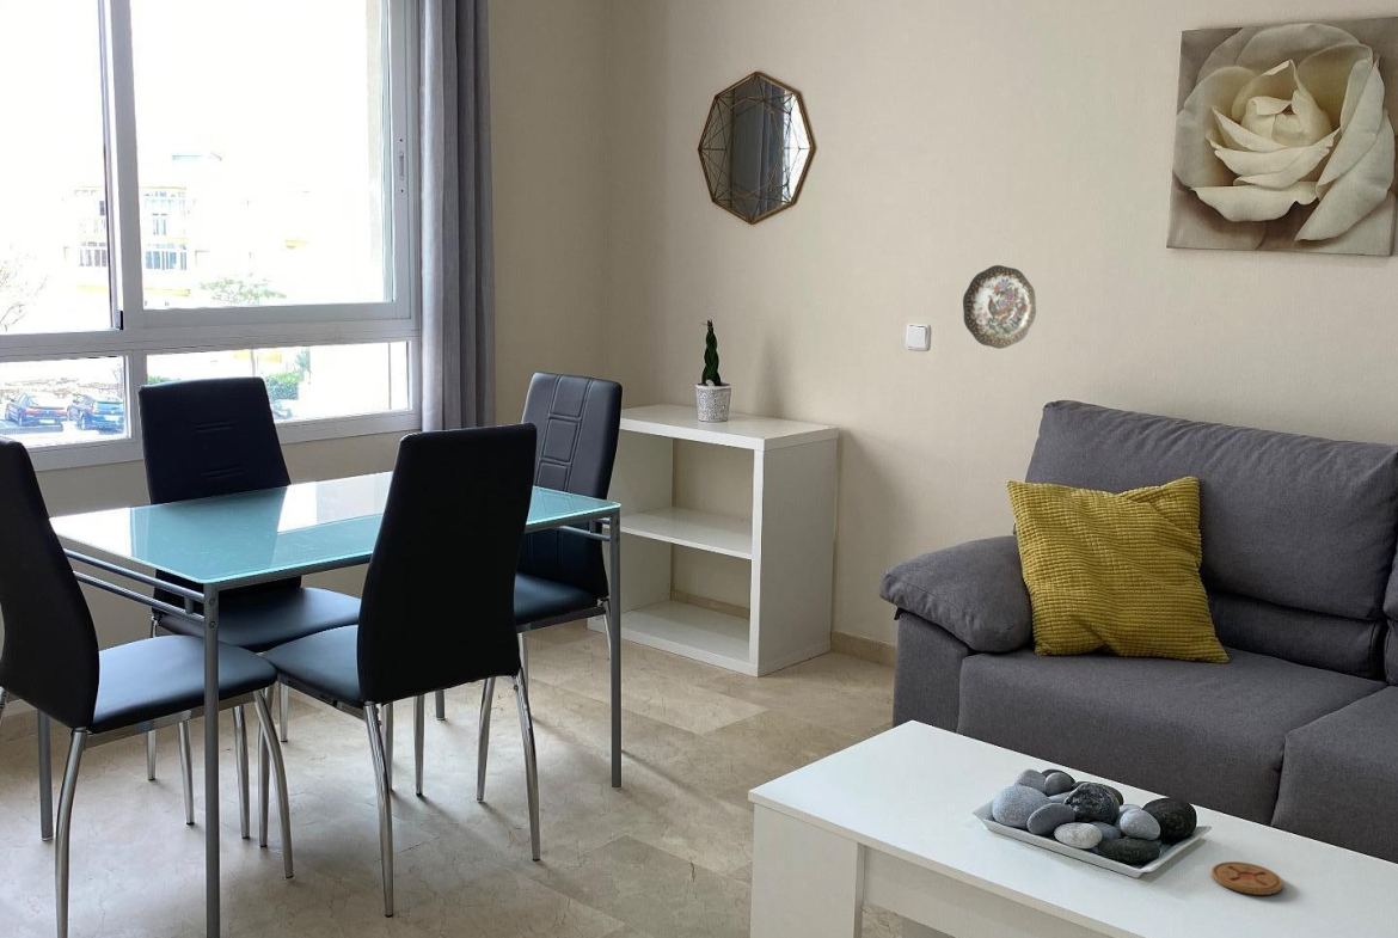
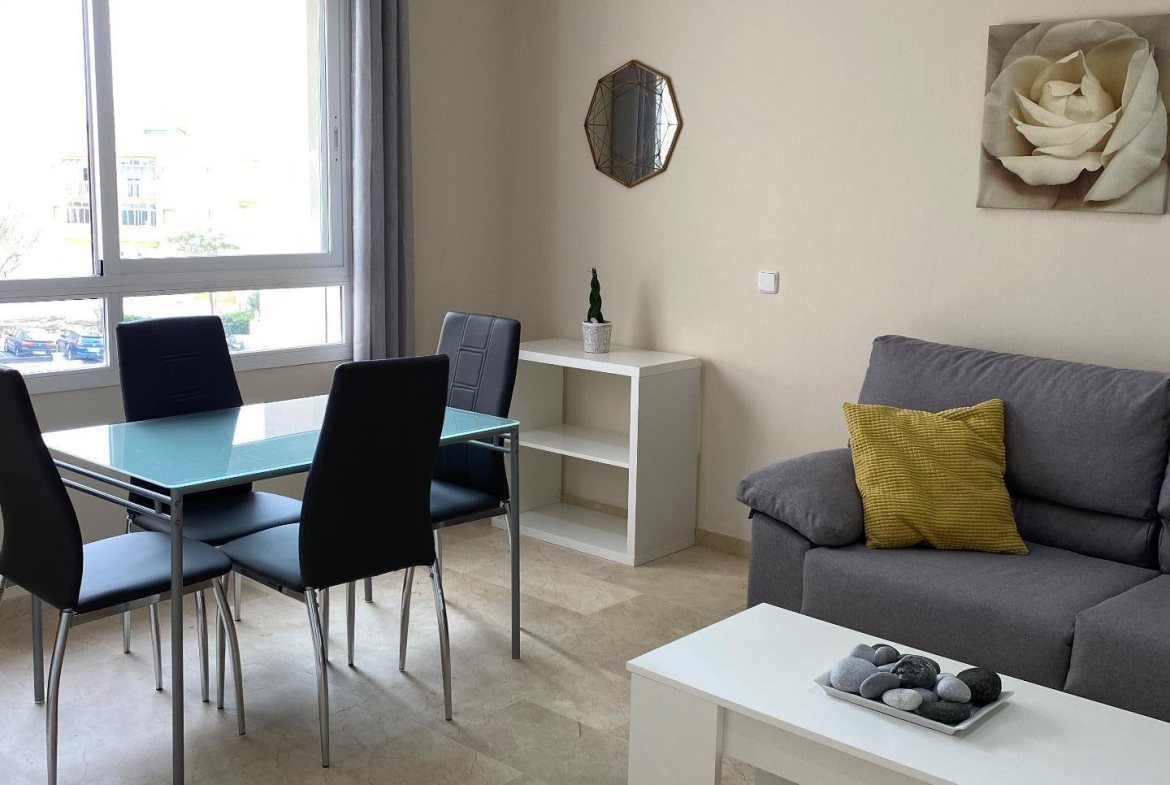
- decorative plate (1000, 306)
- coaster (1246, 877)
